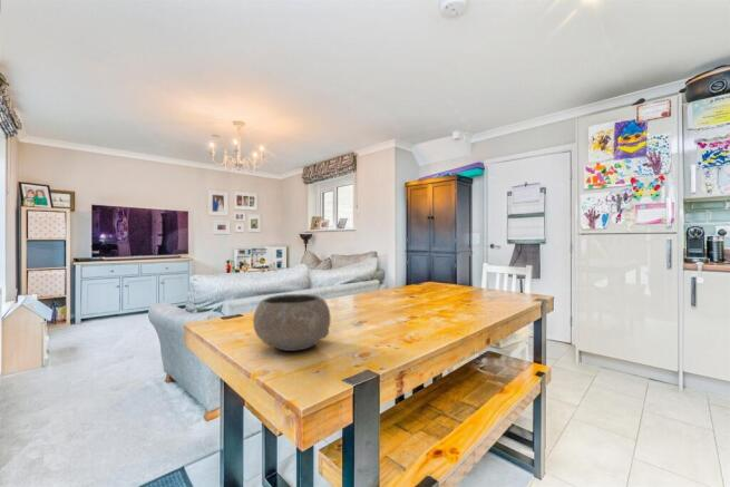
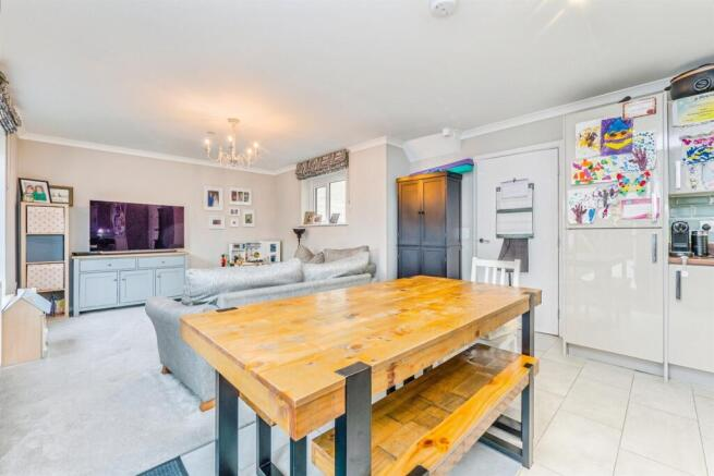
- bowl (292, 321)
